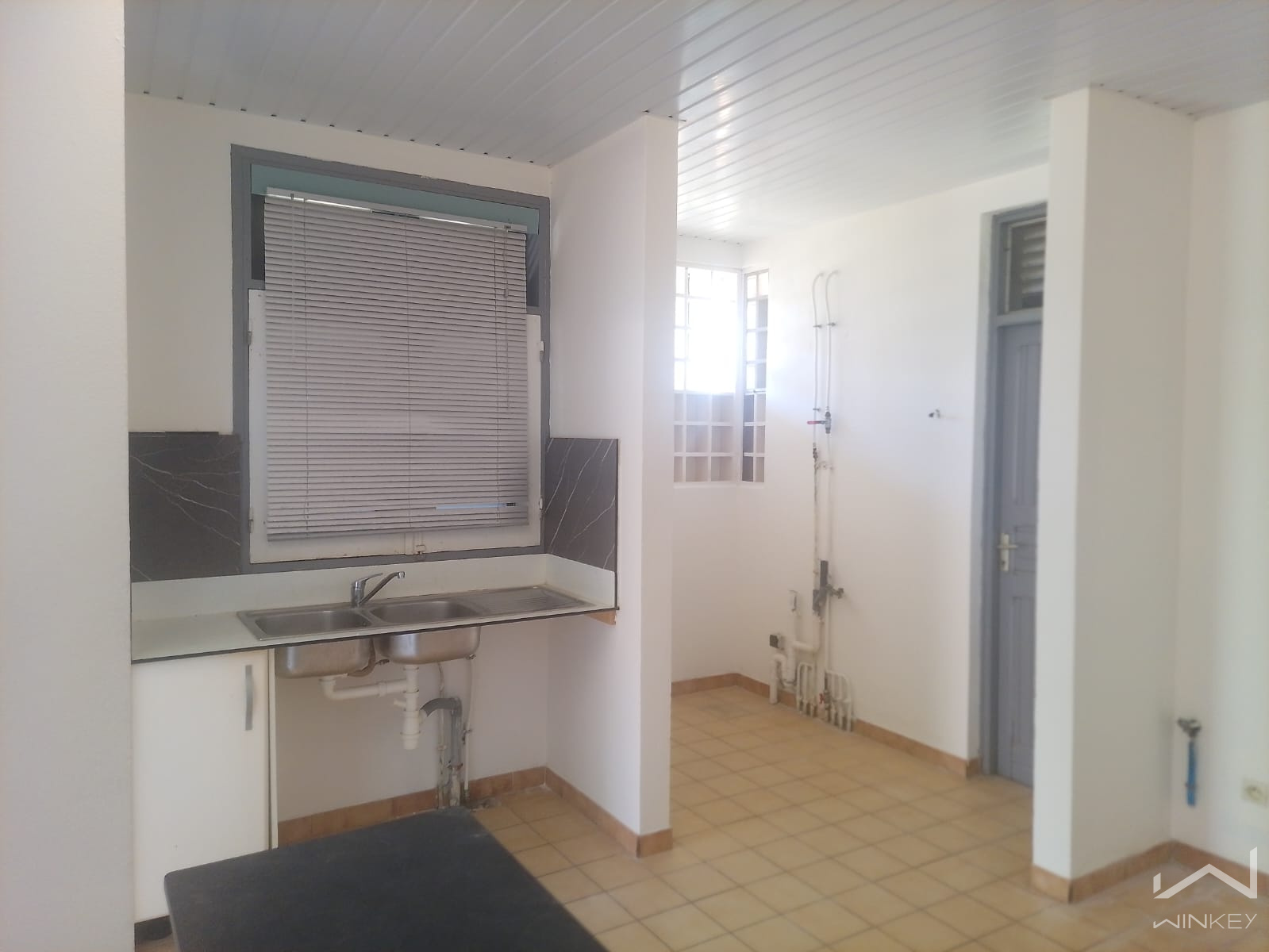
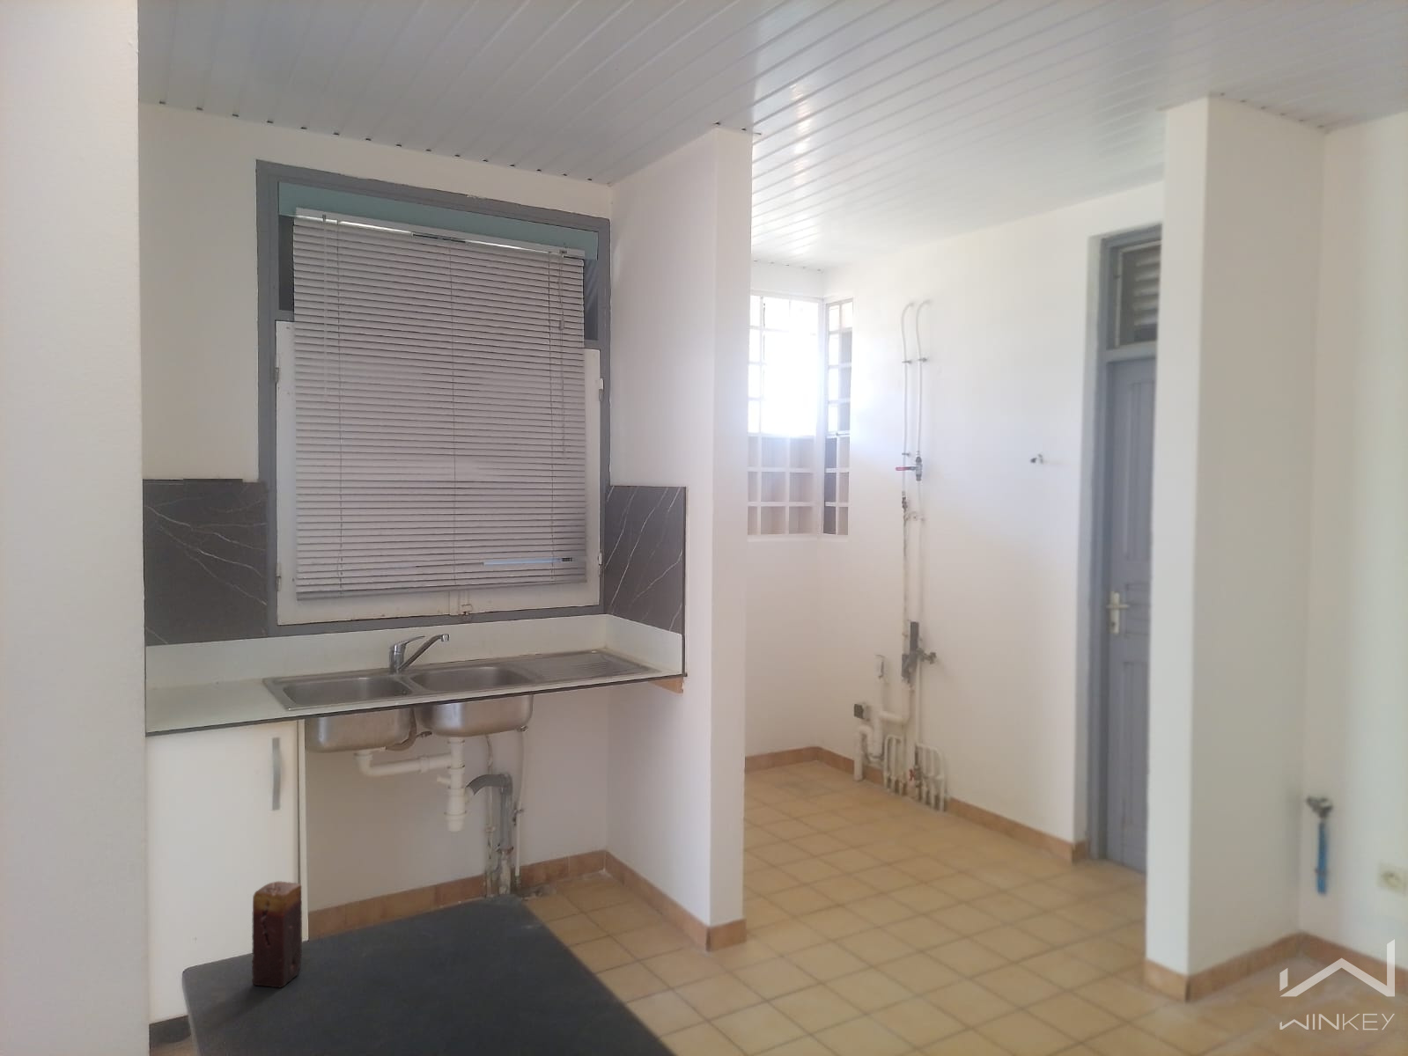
+ candle (277, 933)
